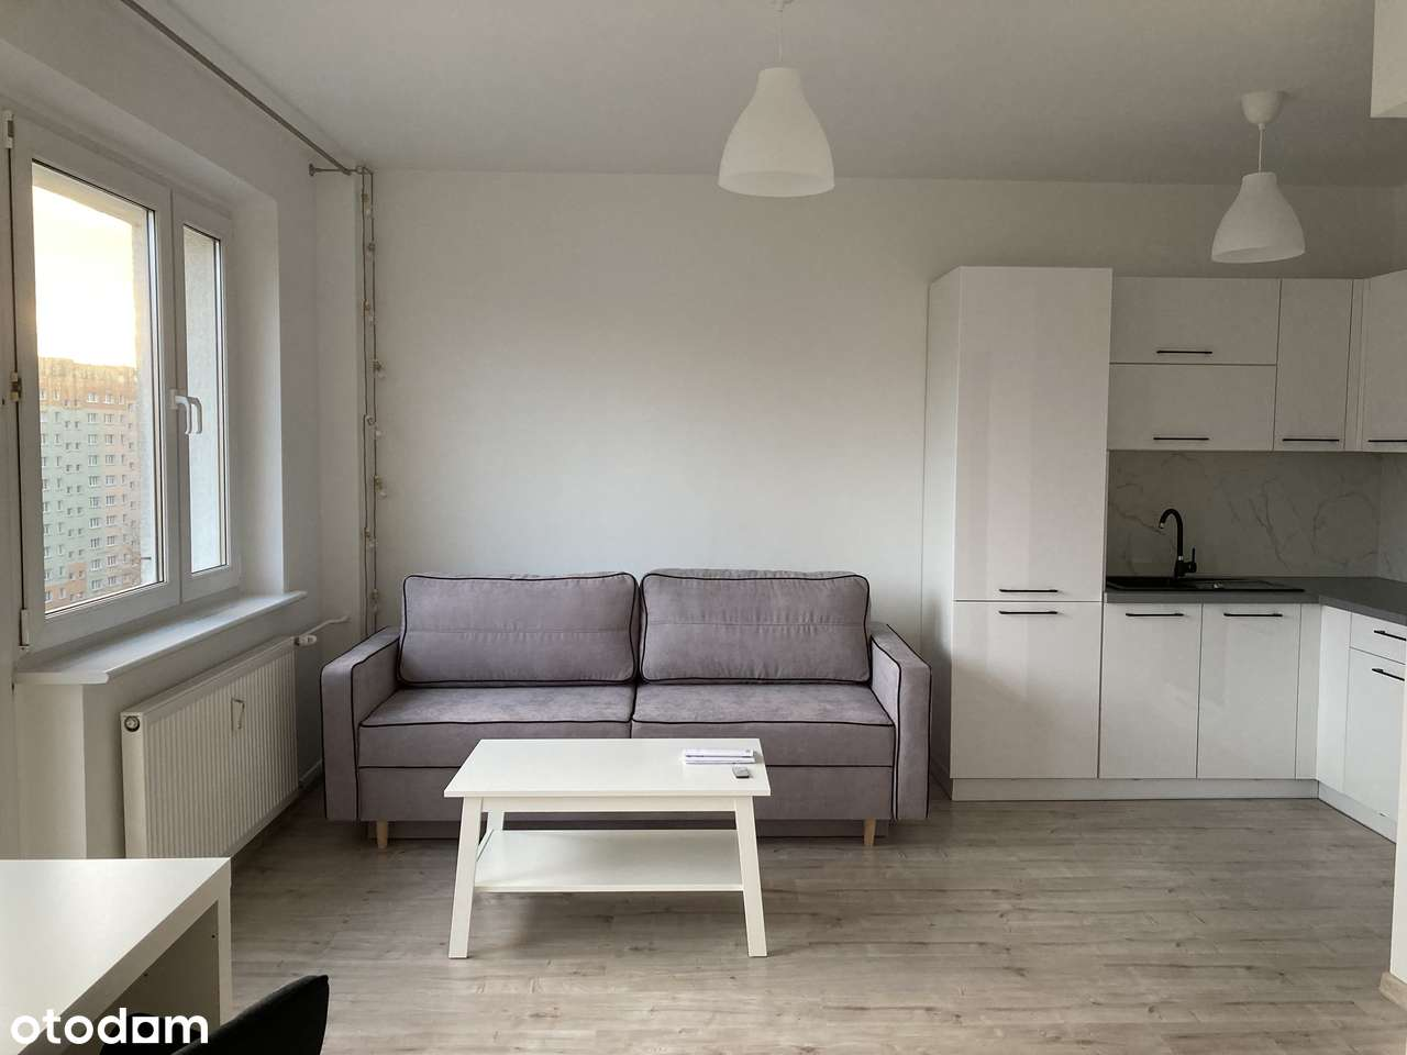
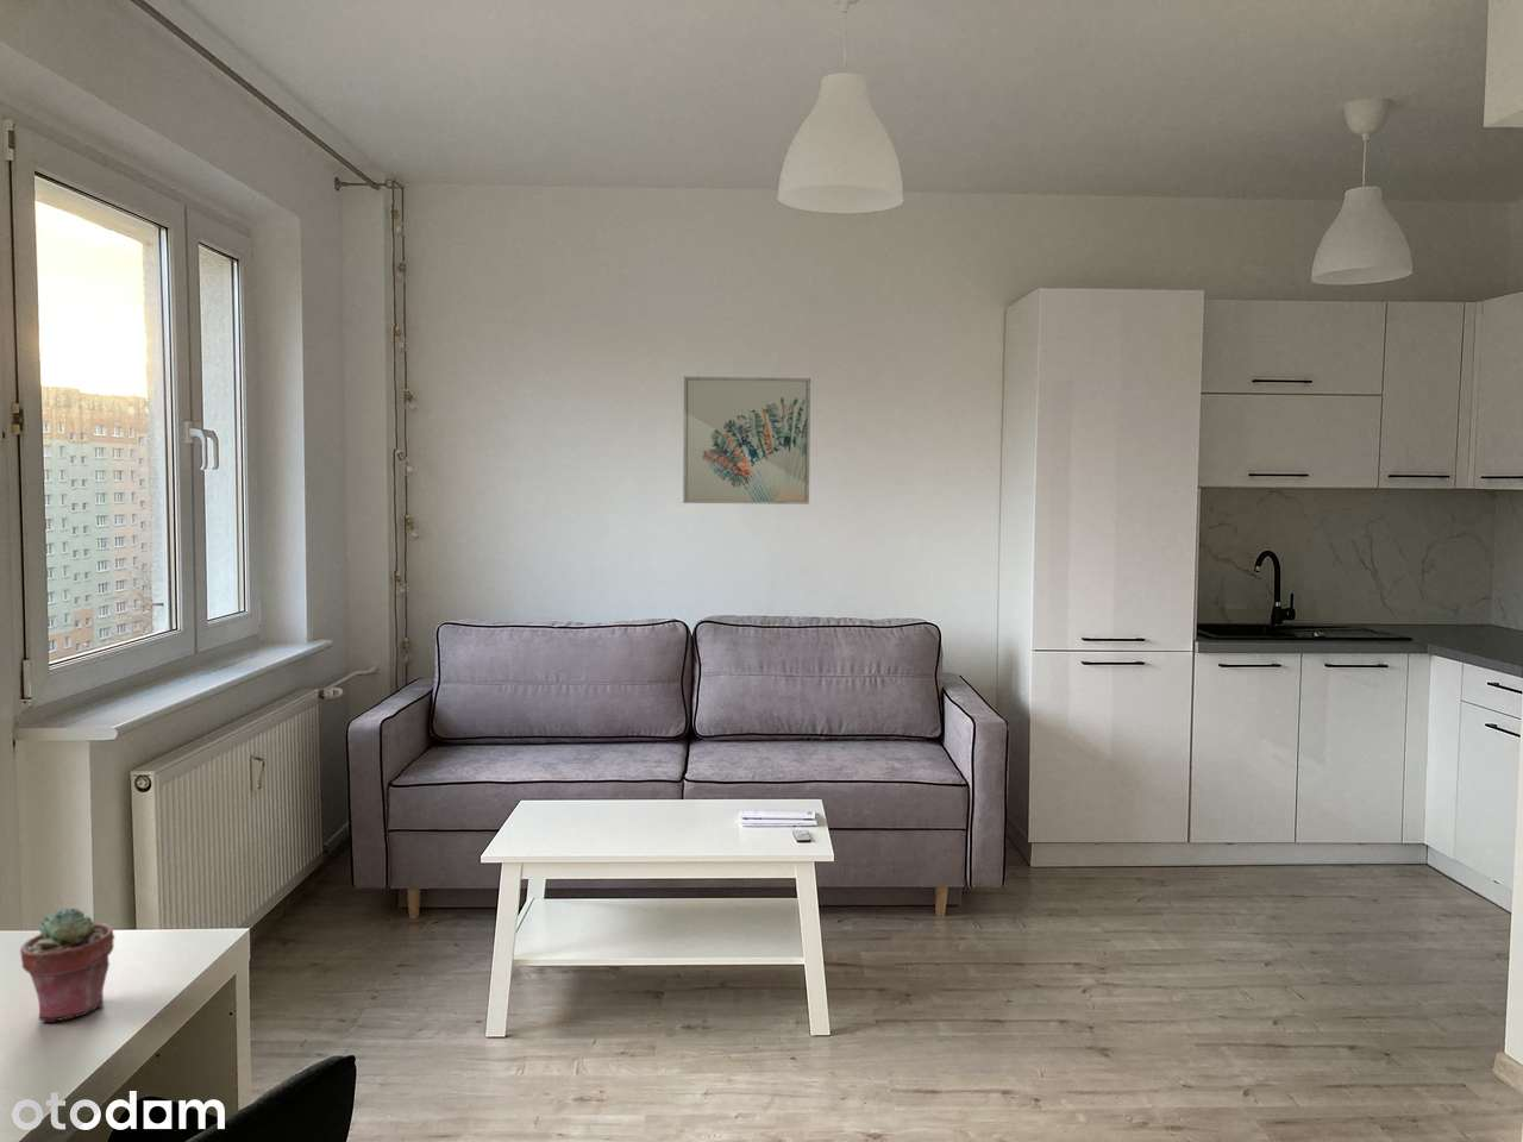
+ wall art (746, 440)
+ potted succulent (68, 957)
